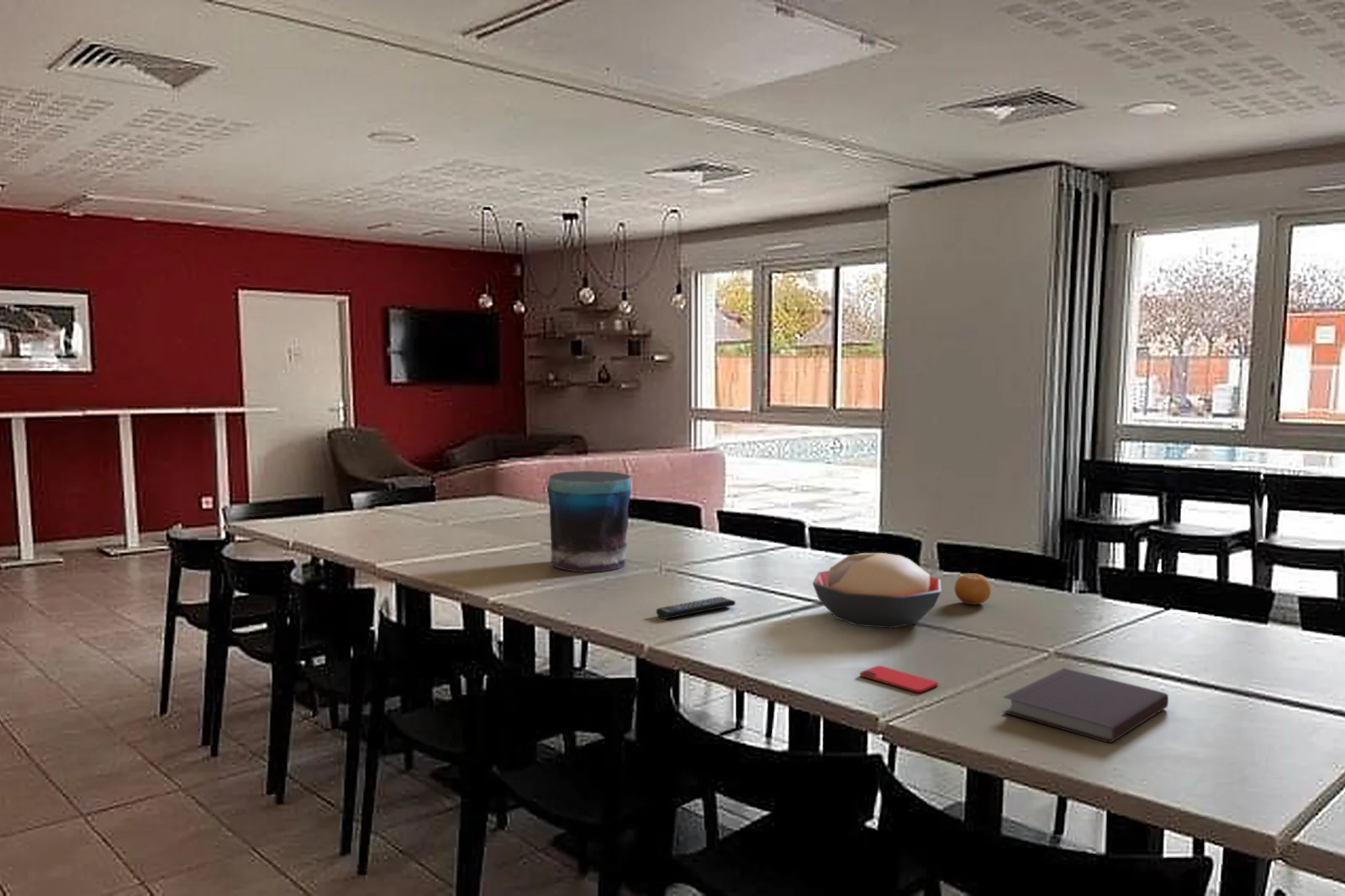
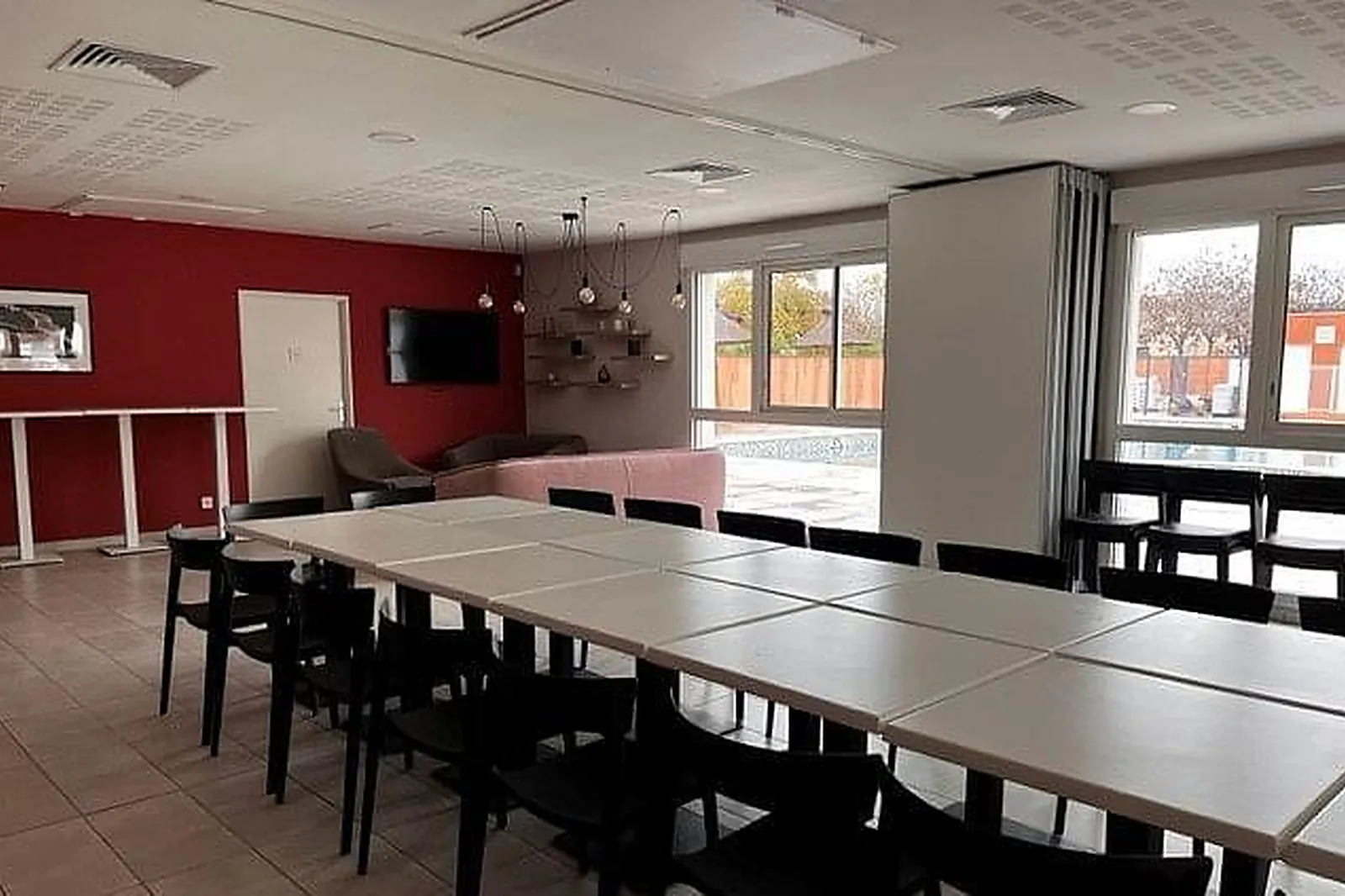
- smartphone (898, 678)
- remote control (696, 607)
- decorative bowl (877, 585)
- fruit (972, 588)
- notebook (1085, 703)
- vase (588, 519)
